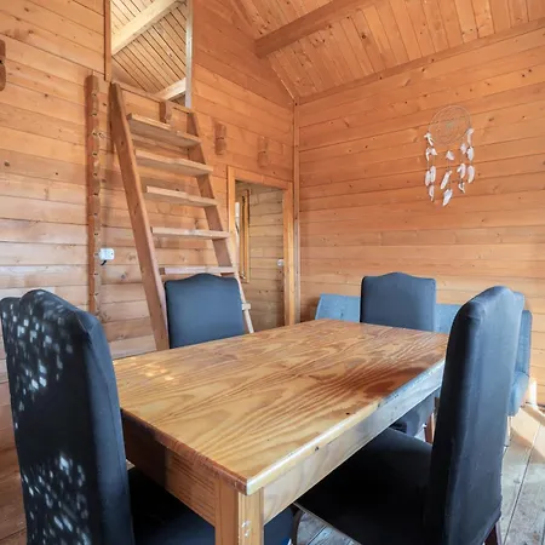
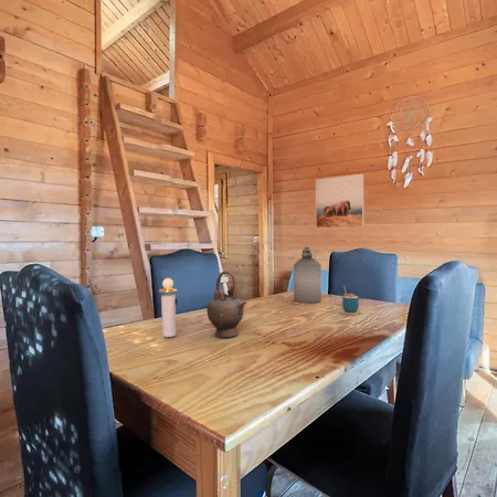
+ cup (350, 299)
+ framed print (338, 202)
+ bottle (307, 273)
+ teapot (228, 303)
+ perfume bottle (168, 307)
